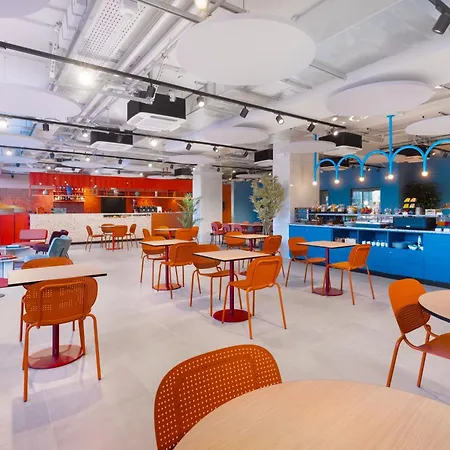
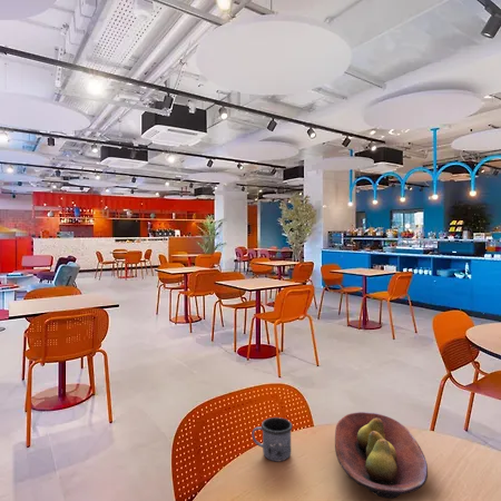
+ fruit bowl (376, 446)
+ mug (272, 439)
